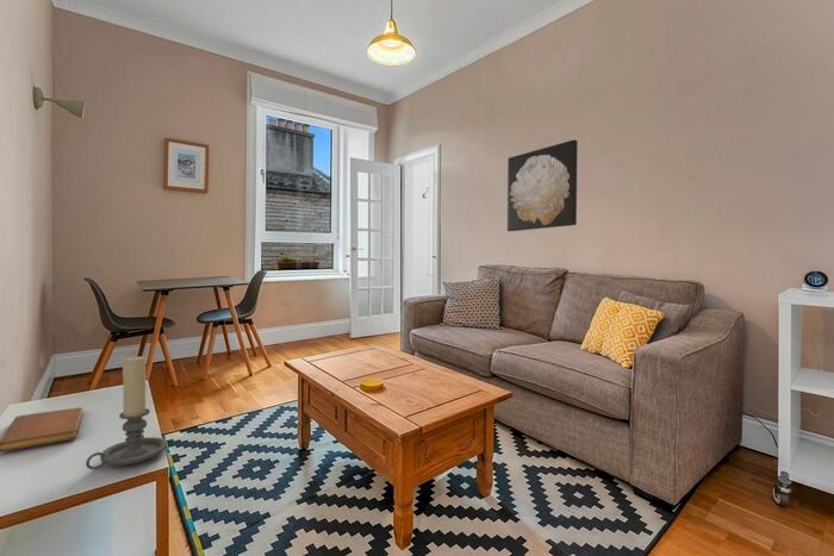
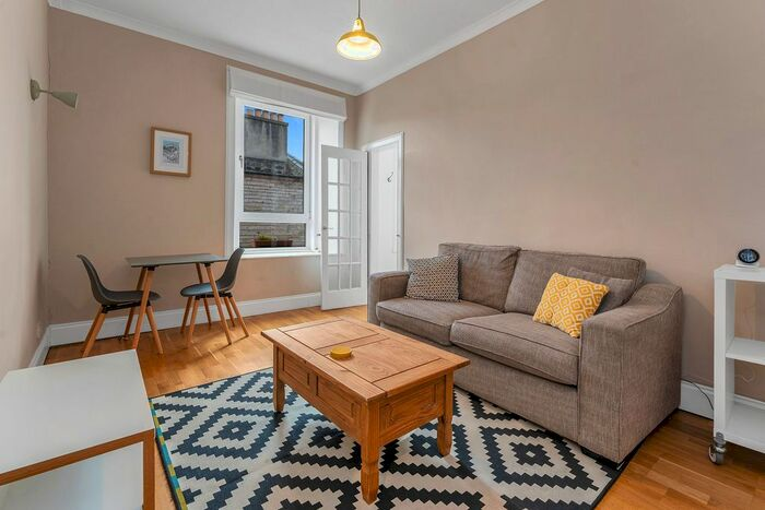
- candle holder (127, 407)
- notebook (44, 426)
- wall art (540, 188)
